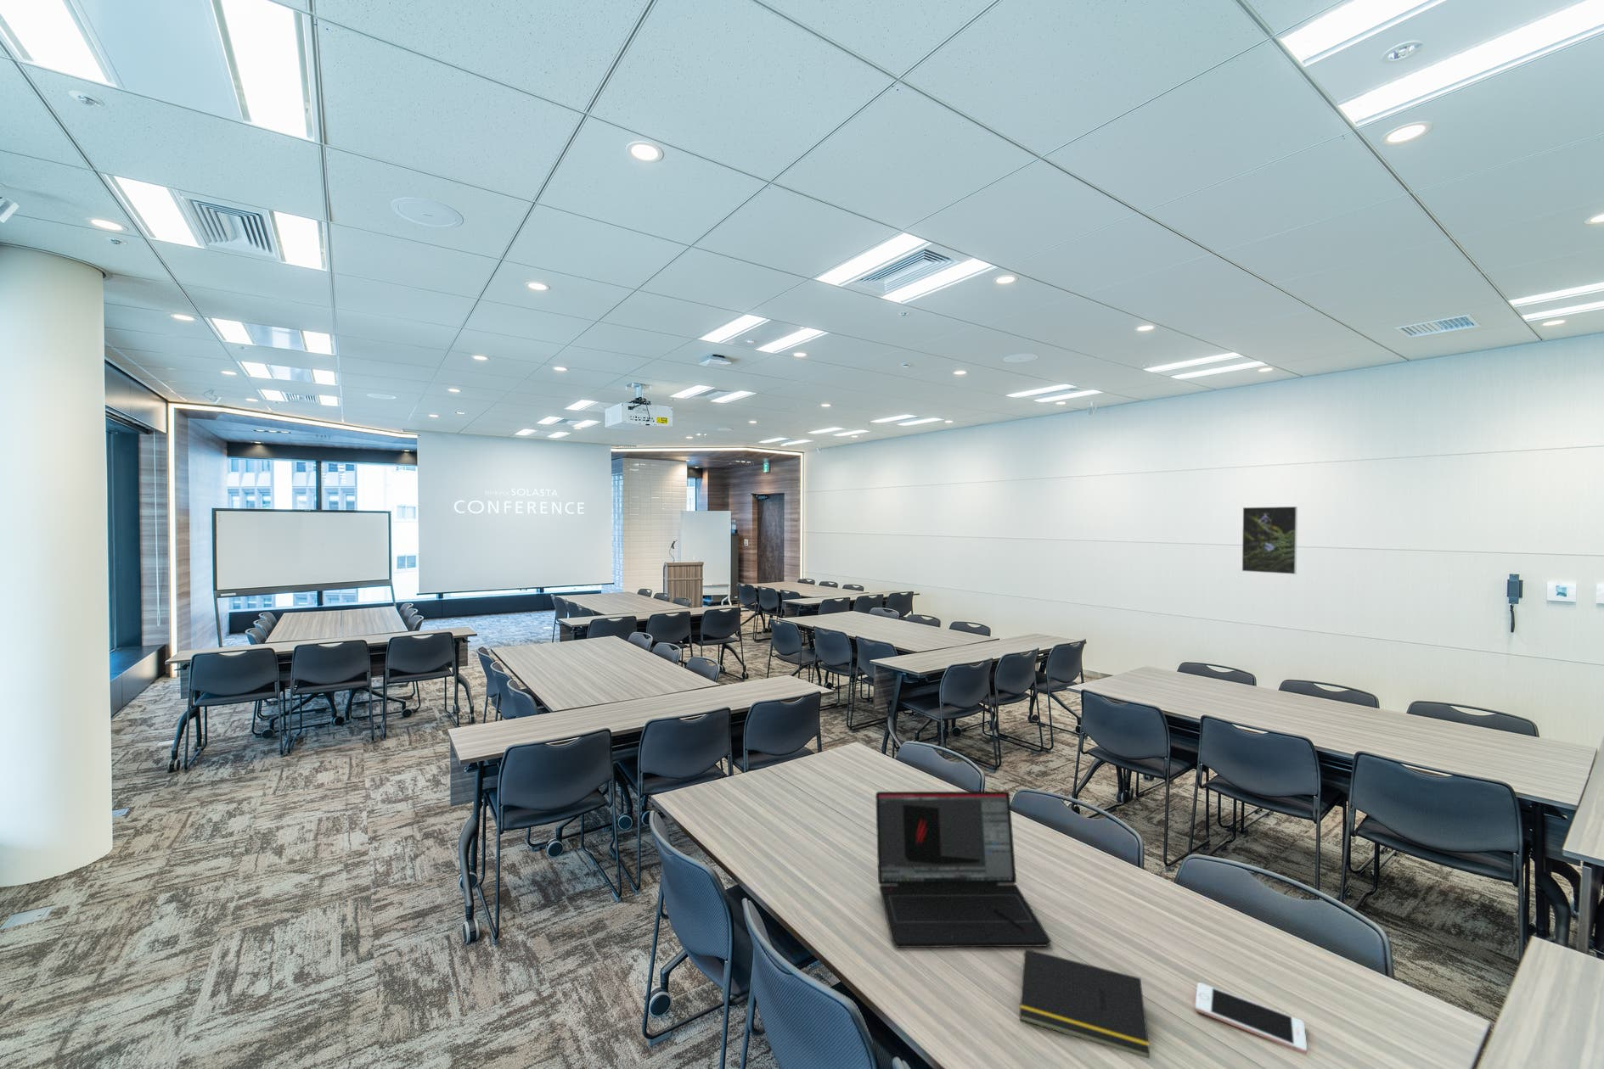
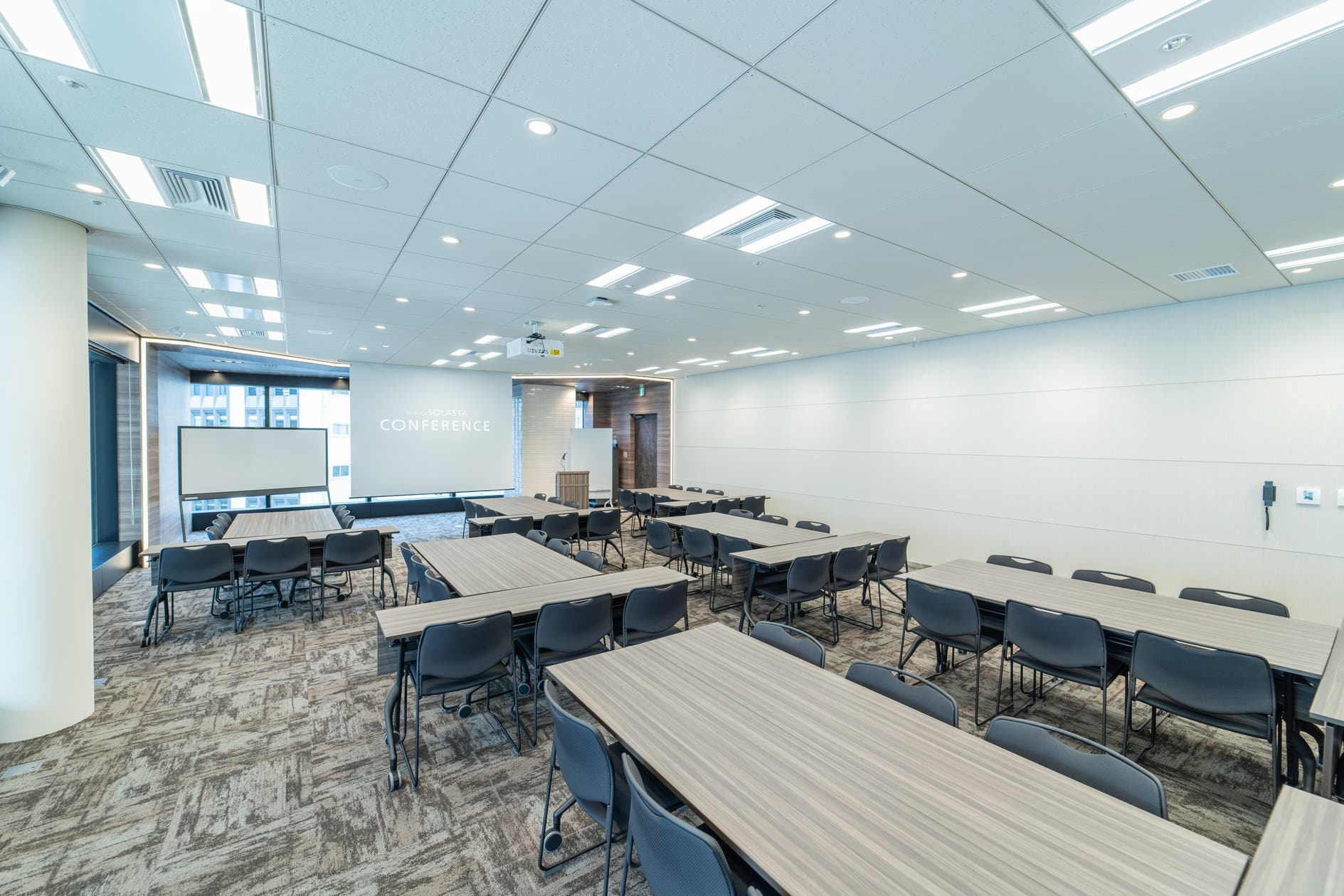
- laptop (955, 861)
- cell phone (1248, 1015)
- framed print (1269, 539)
- notepad (1081, 999)
